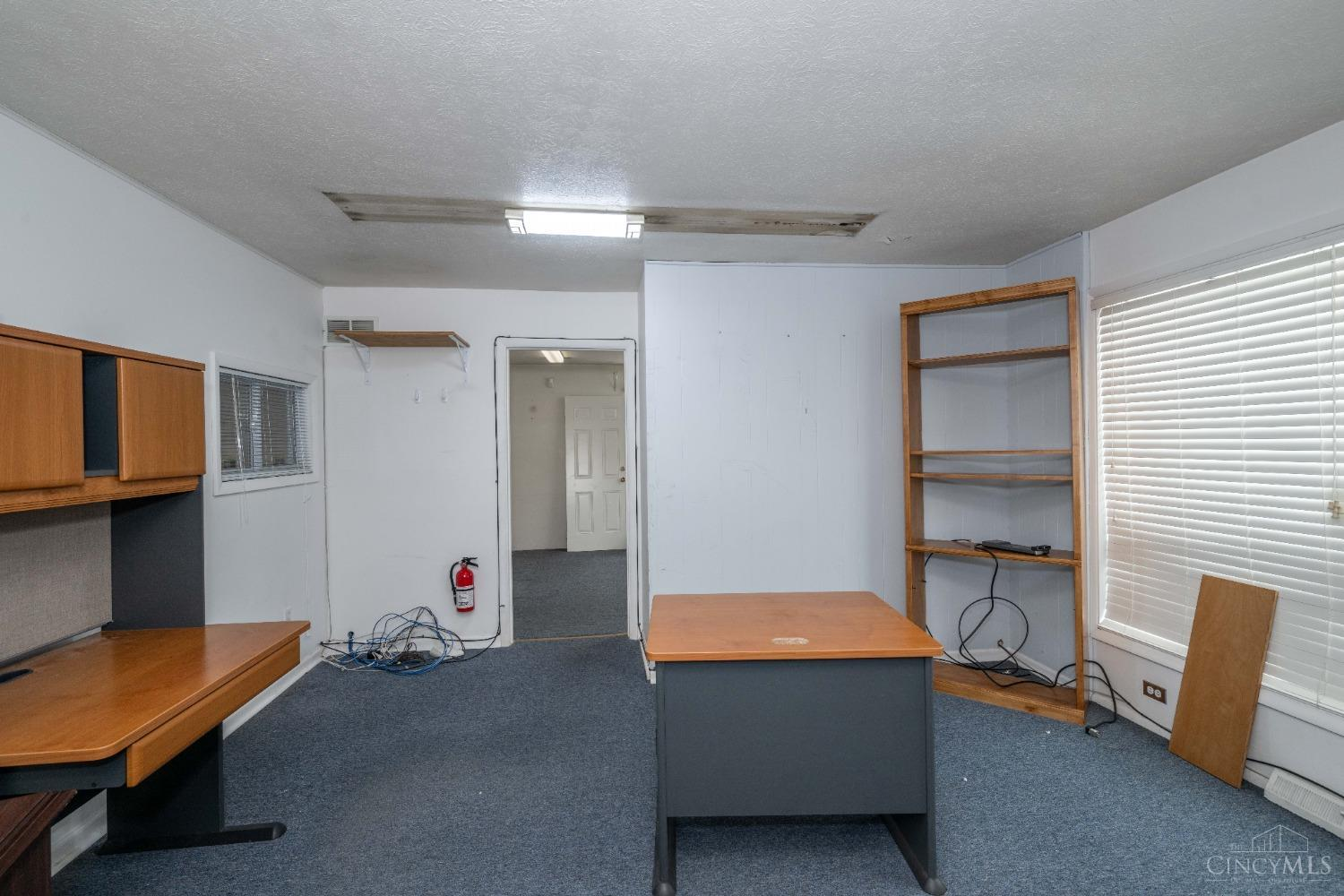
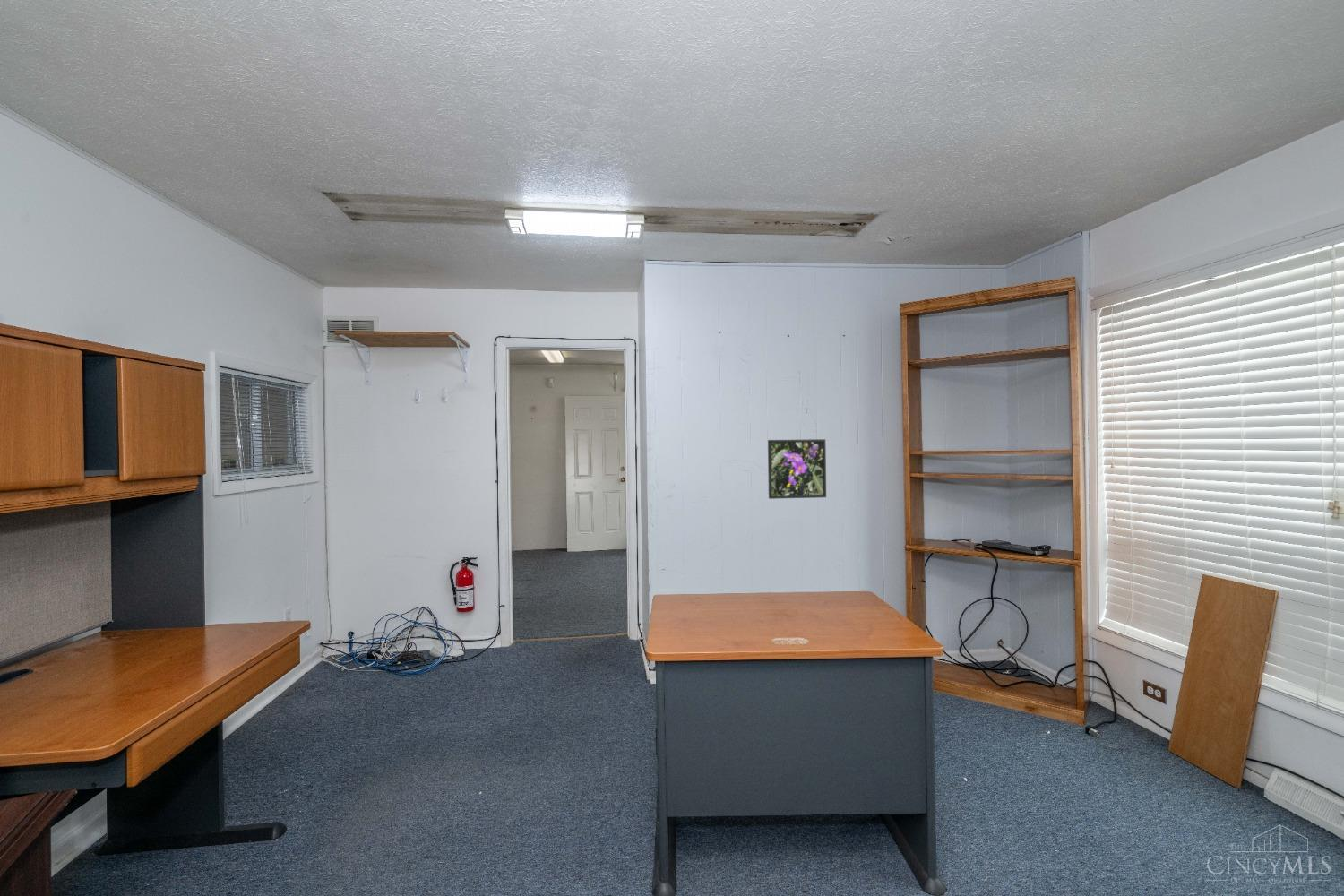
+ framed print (797, 469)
